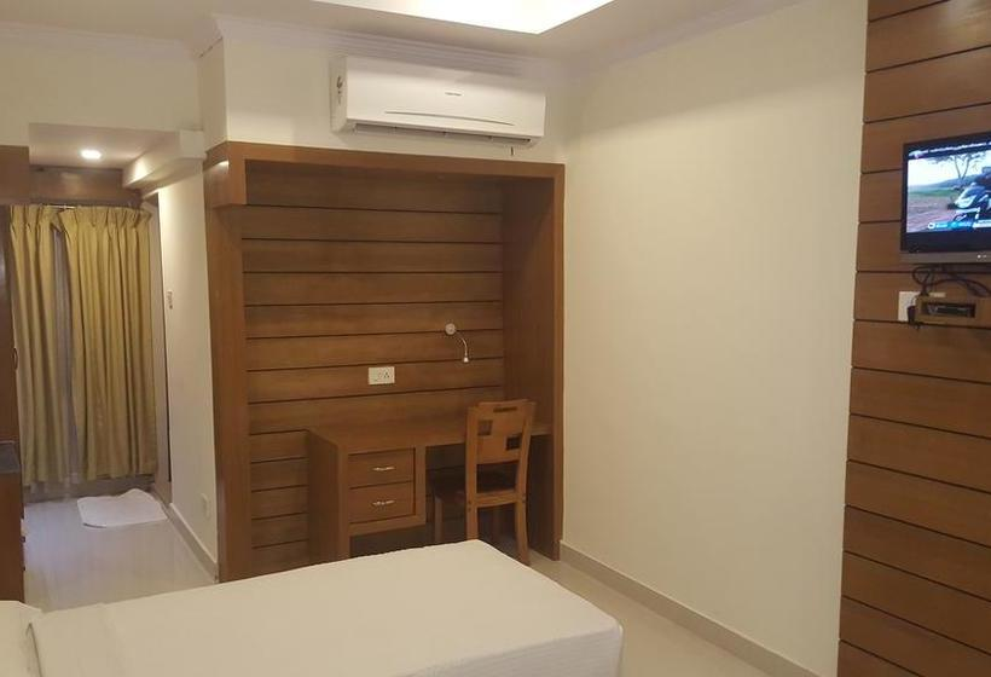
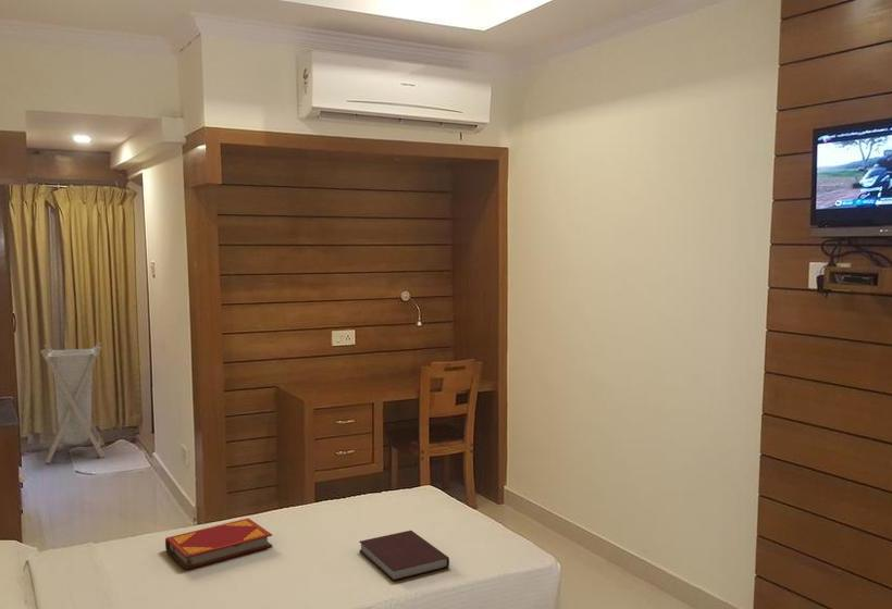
+ hardback book (219, 542)
+ laundry hamper (74, 400)
+ notebook (402, 554)
